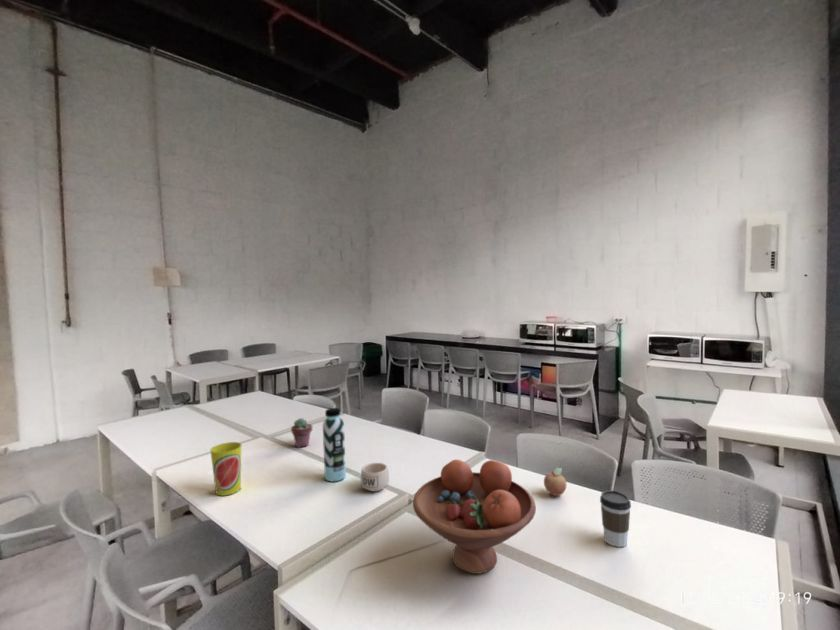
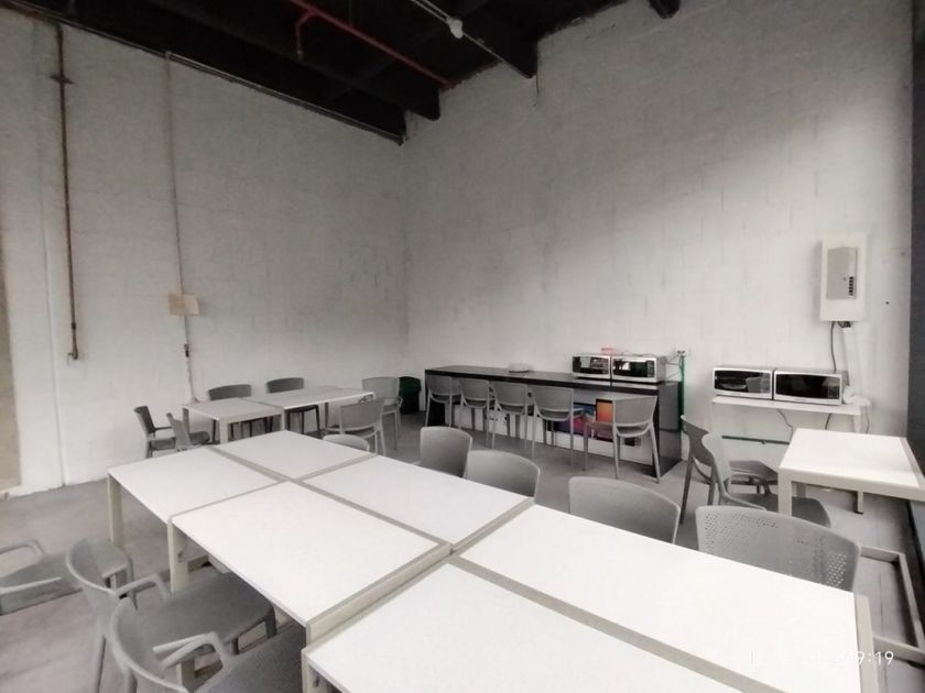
- cup (227, 468)
- water bottle (334, 443)
- potted succulent (301, 431)
- fruit (555, 482)
- fruit bowl (473, 517)
- mug (376, 476)
- coffee cup (615, 518)
